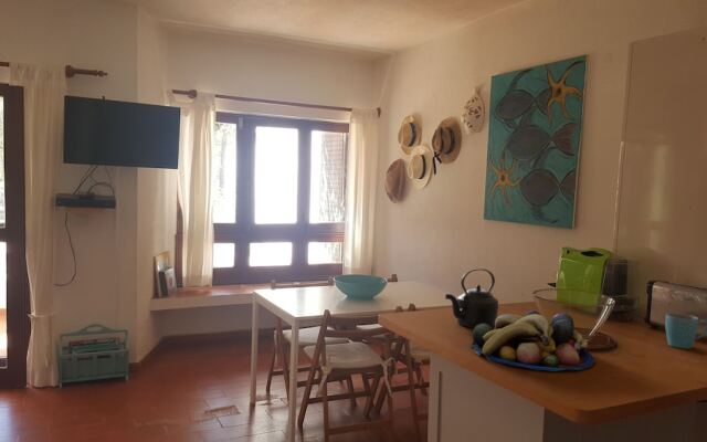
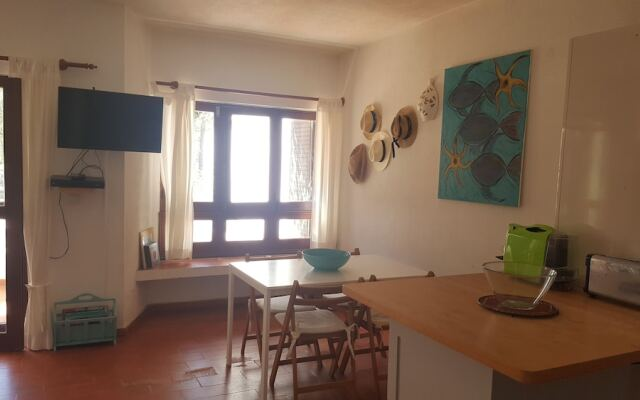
- kettle (469, 297)
- mug (686, 330)
- fruit bowl (532, 333)
